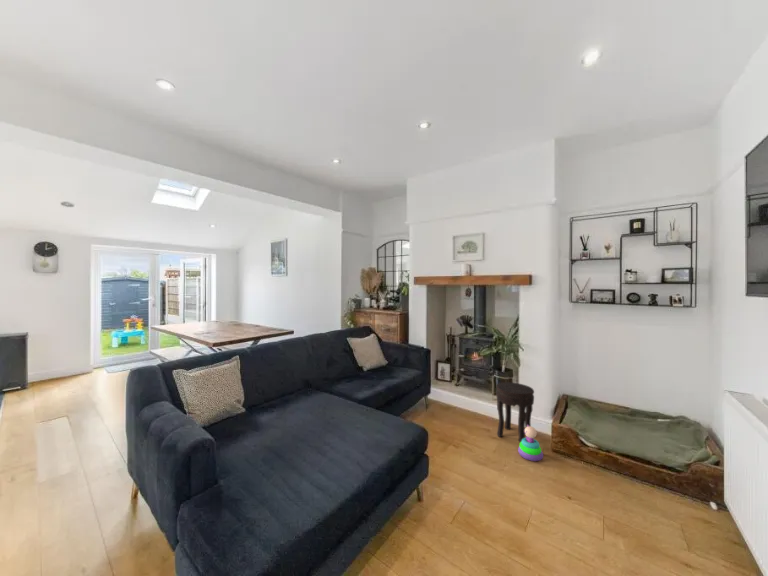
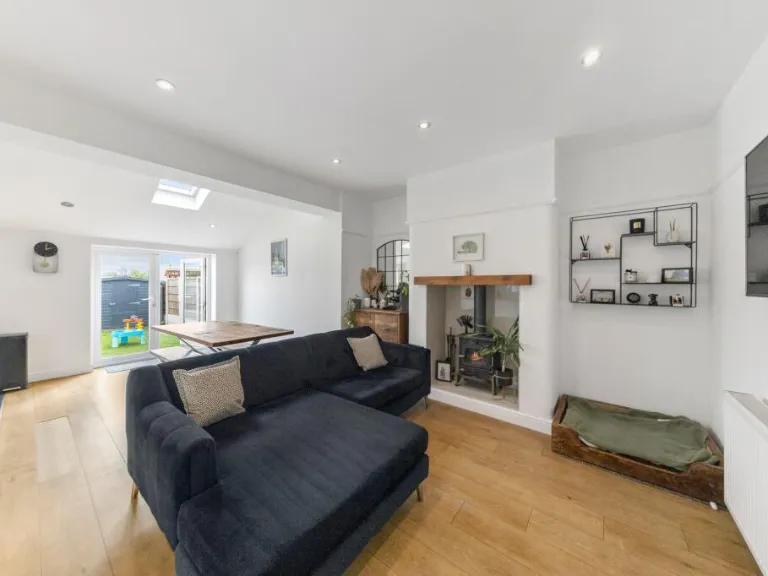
- side table (510, 411)
- stacking toy (530, 441)
